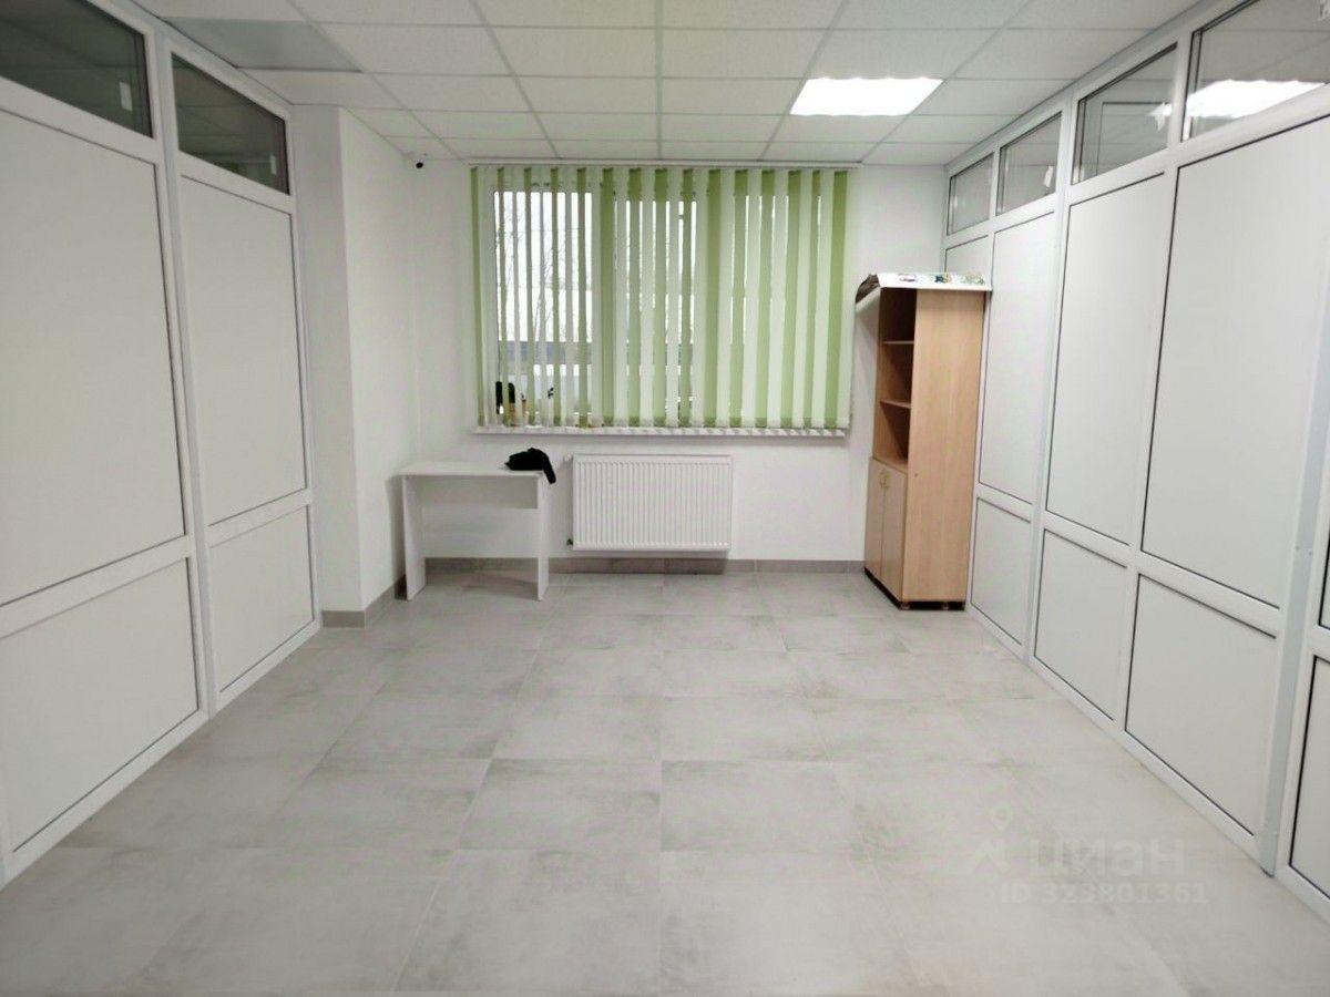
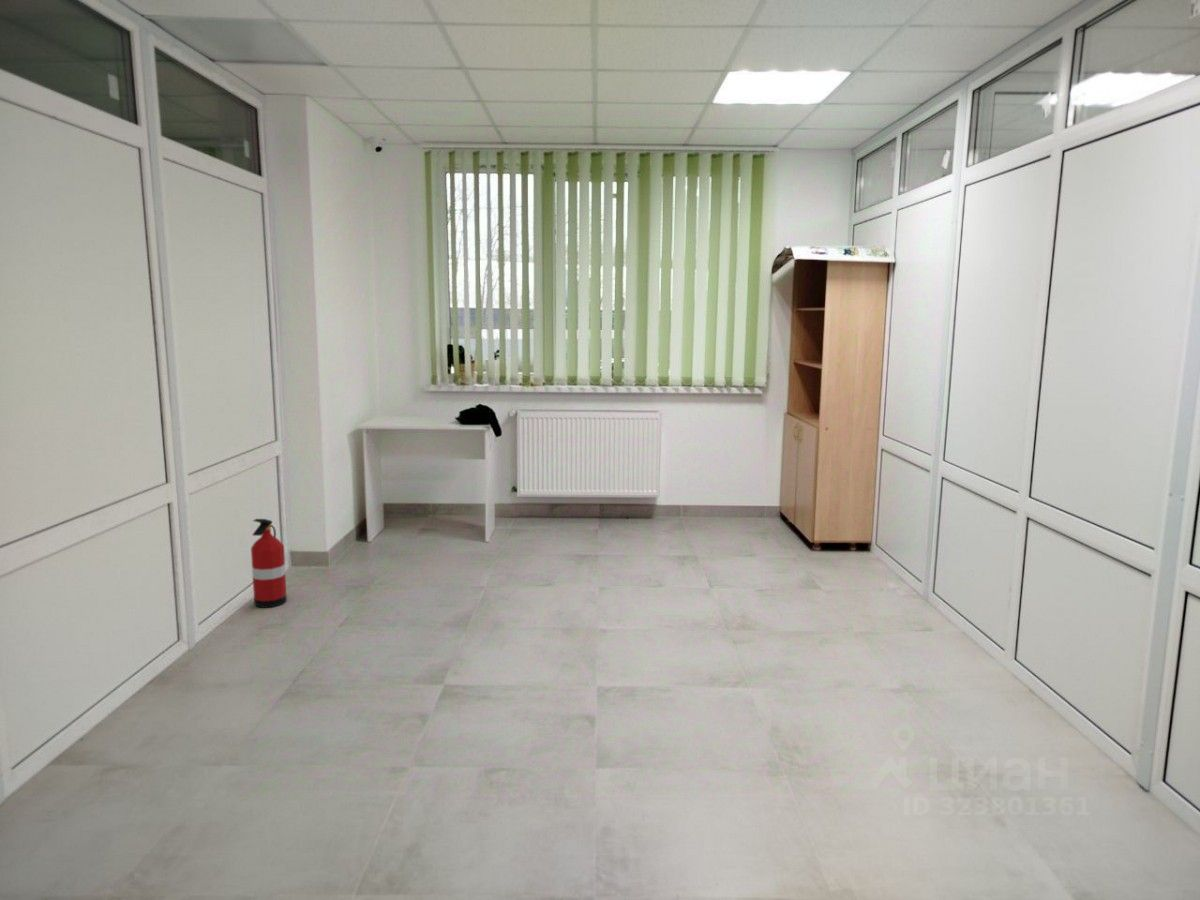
+ fire extinguisher (267, 559)
